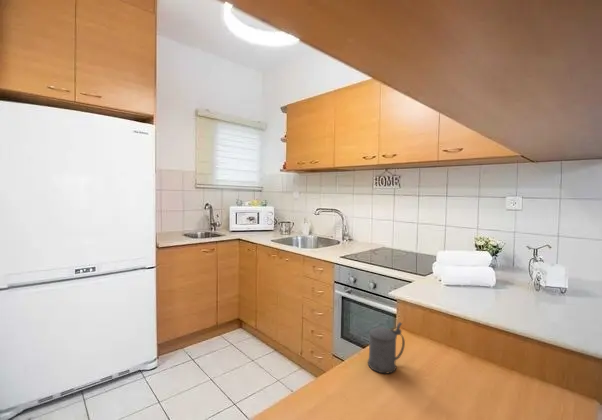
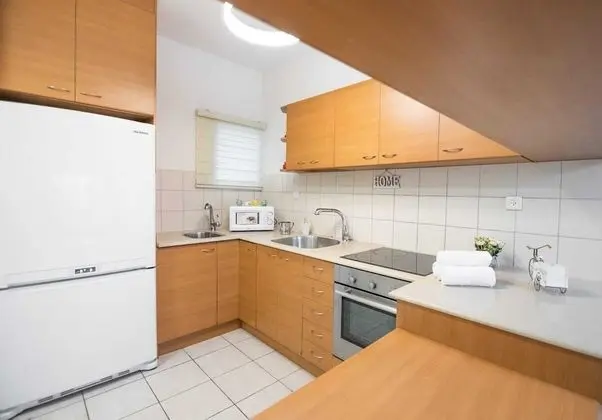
- beer stein (387, 344)
